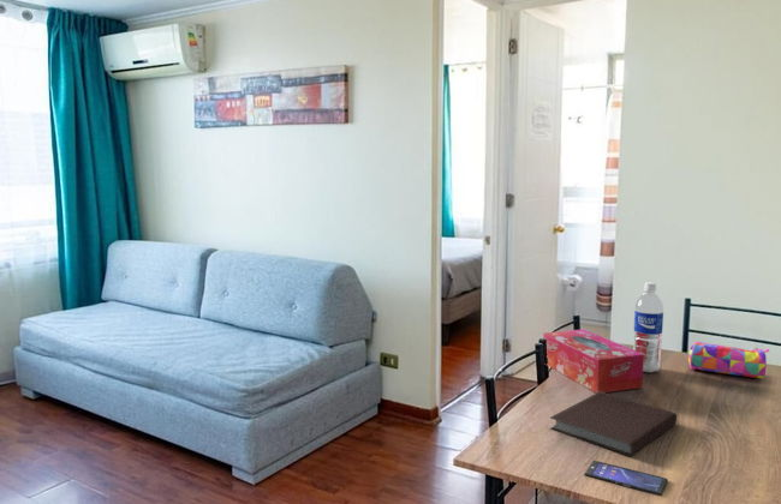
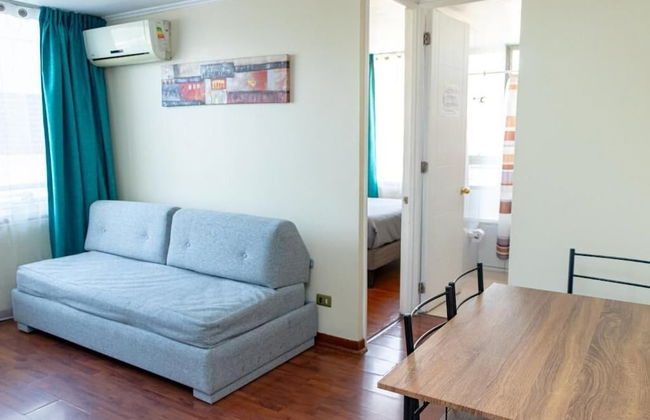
- smartphone (625, 476)
- pencil case (727, 359)
- tissue box (590, 359)
- notebook (613, 420)
- water bottle (648, 326)
